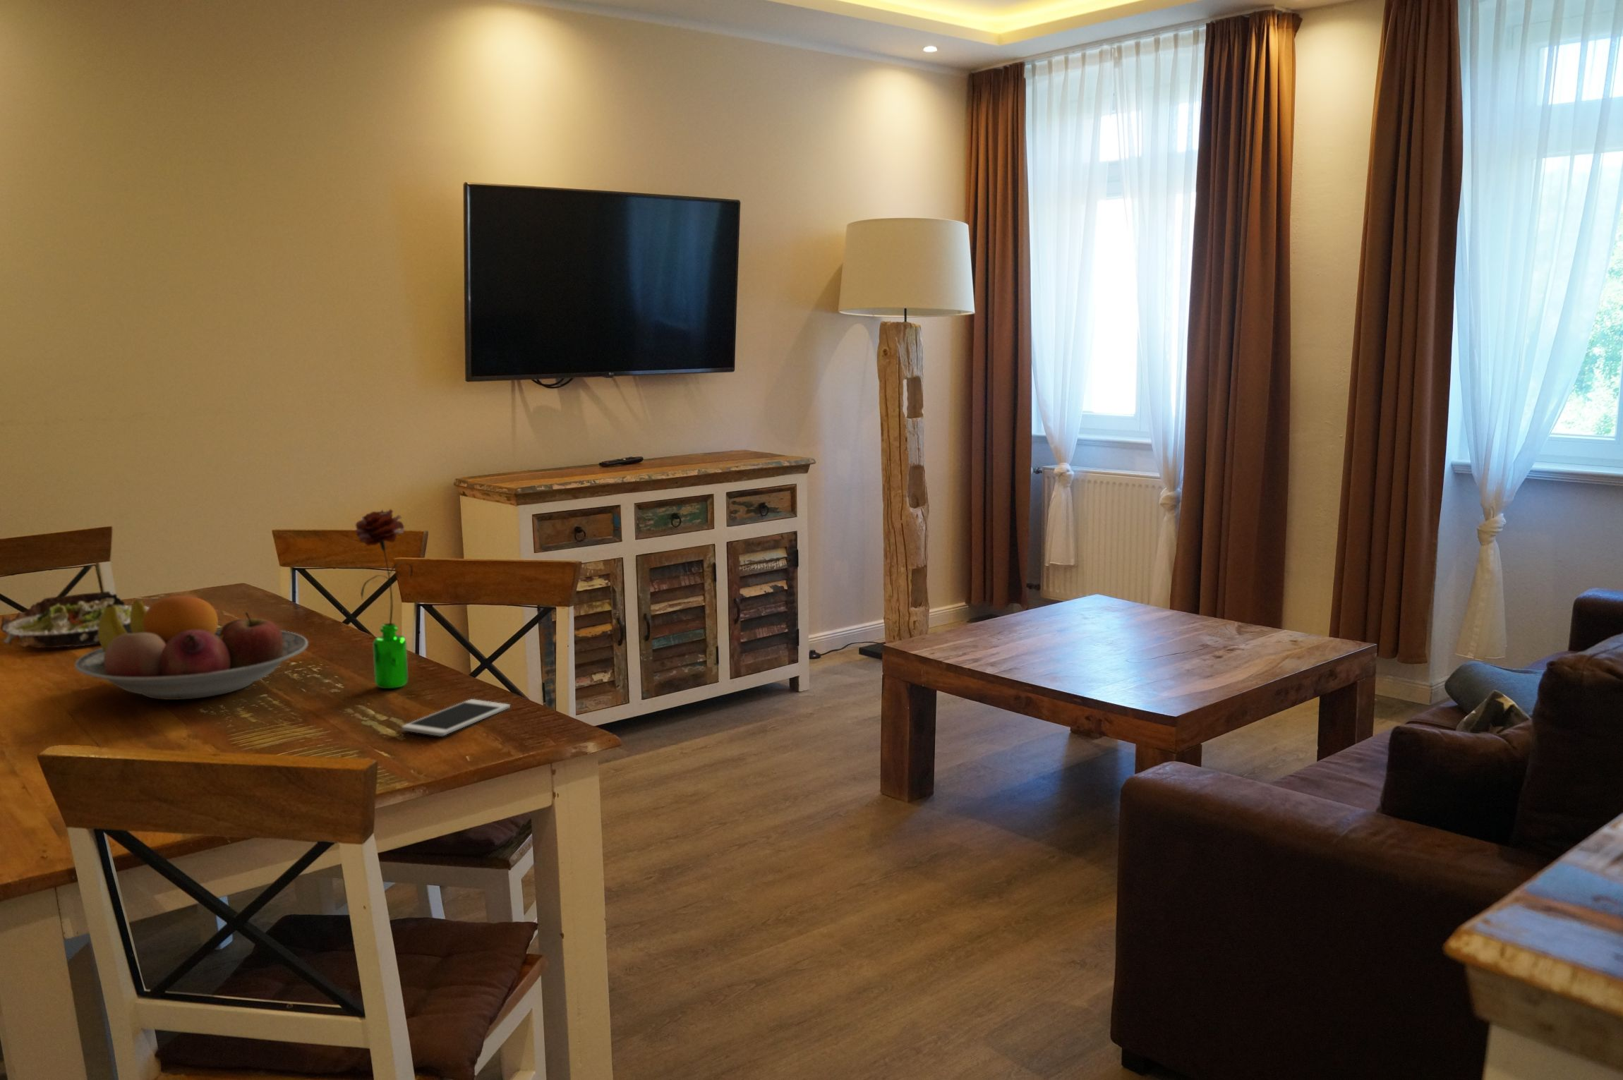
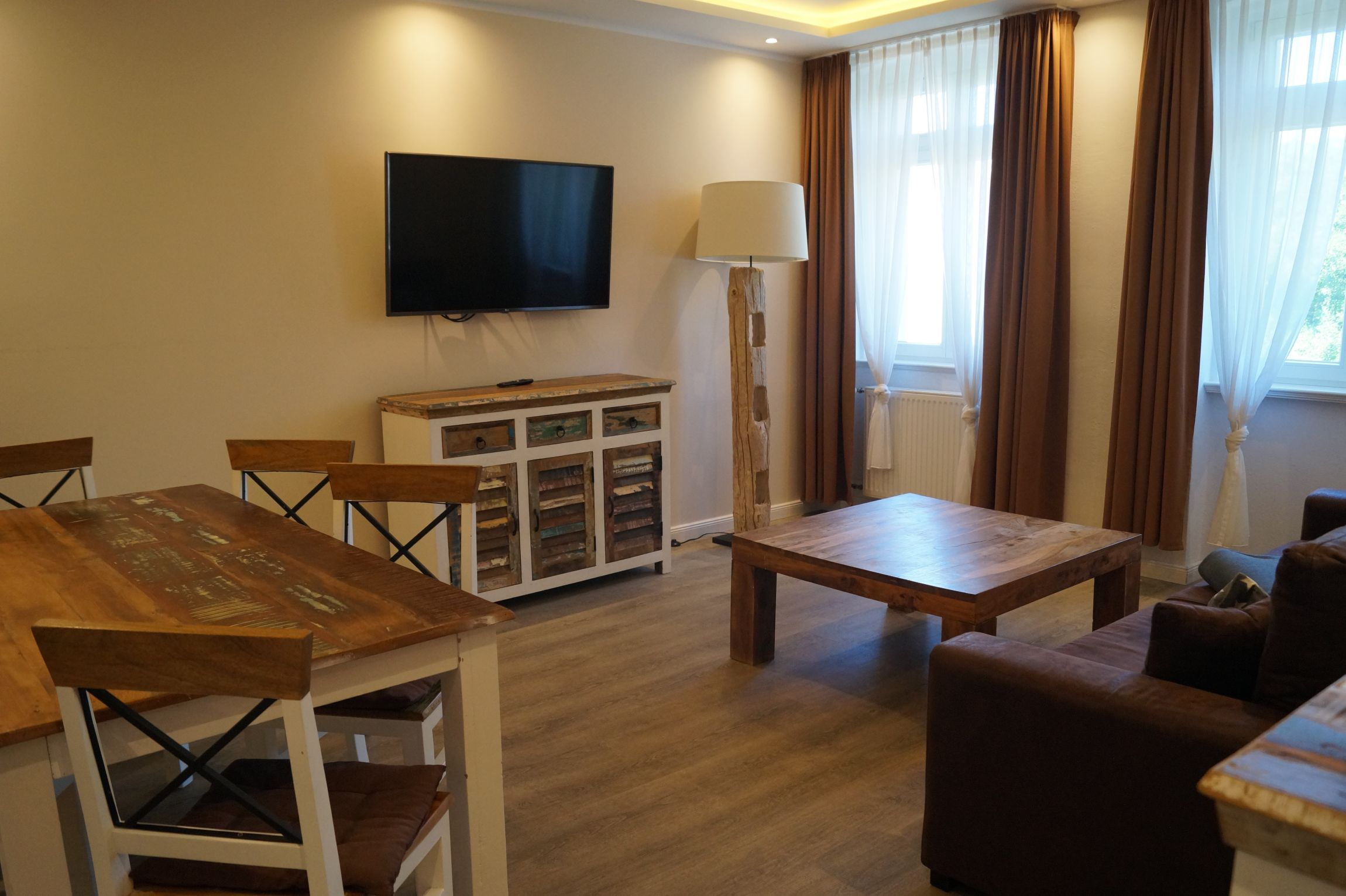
- cell phone (457, 717)
- flower (391, 598)
- fruit bowl (195, 642)
- salad plate (83, 618)
